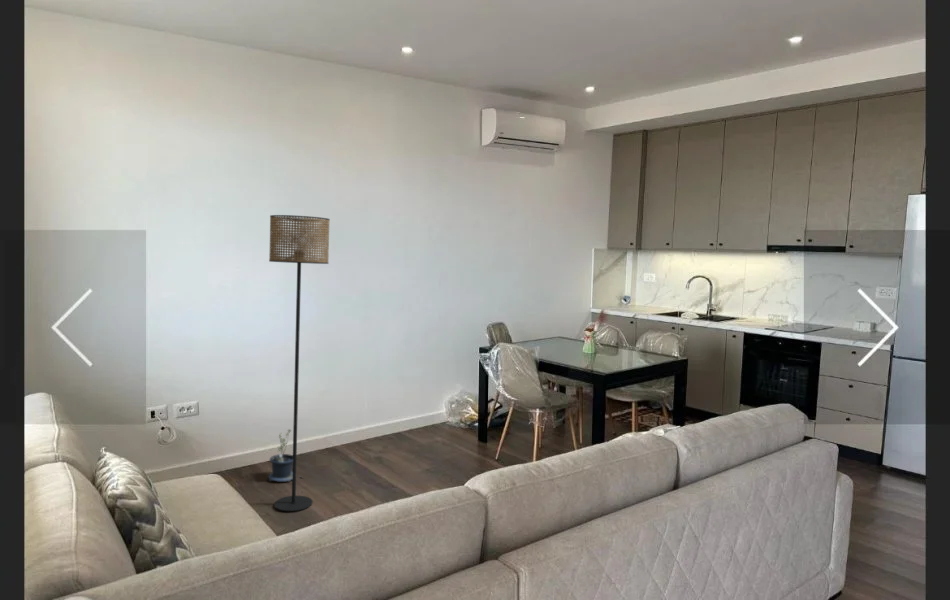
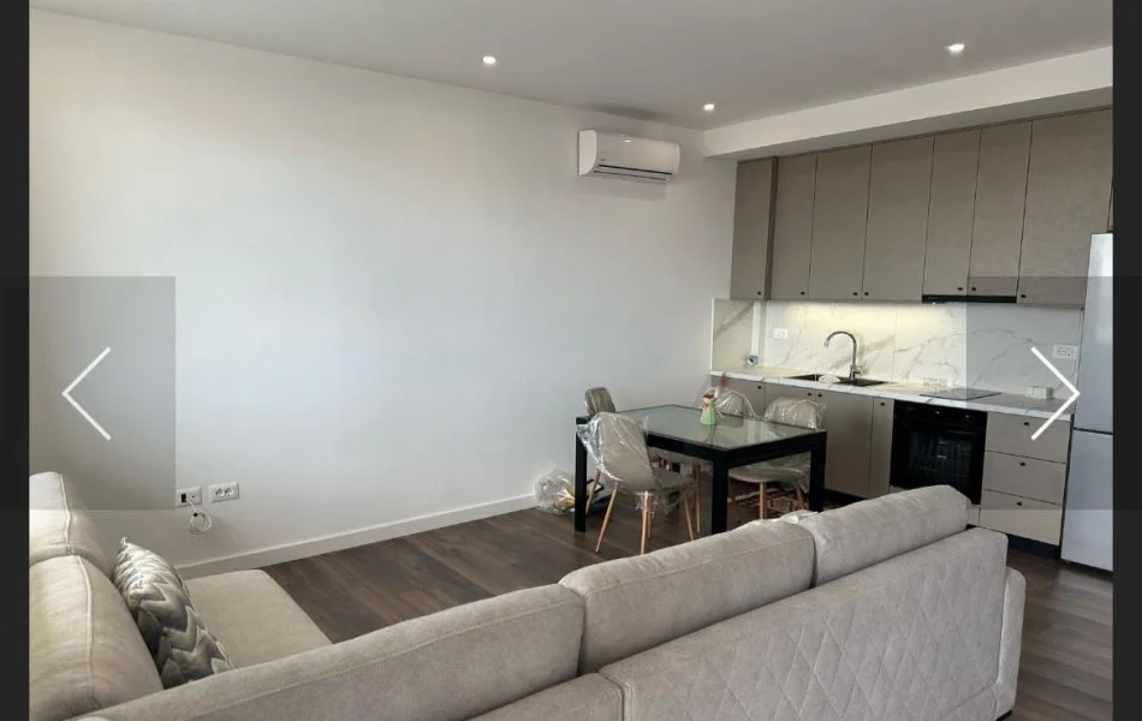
- floor lamp (296, 362)
- potted plant (284, 454)
